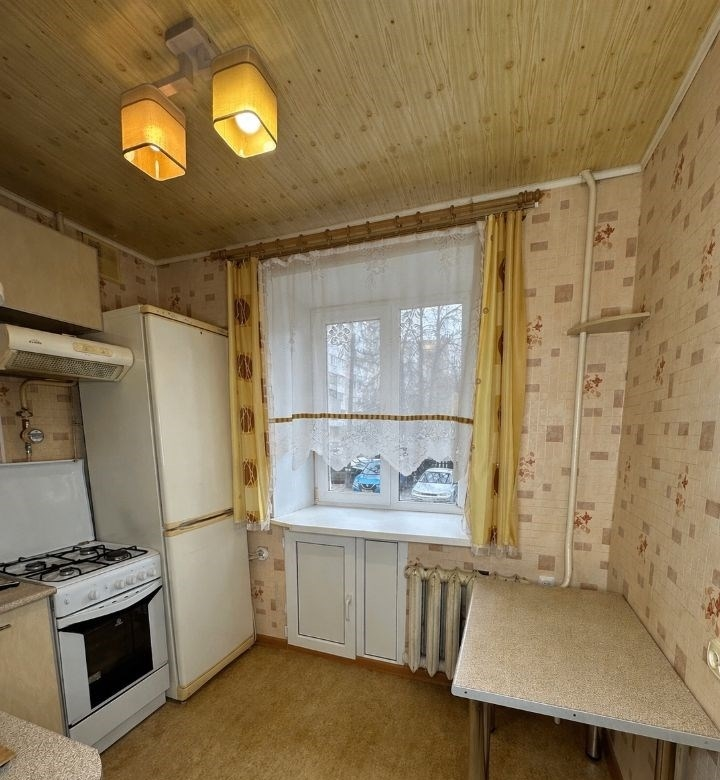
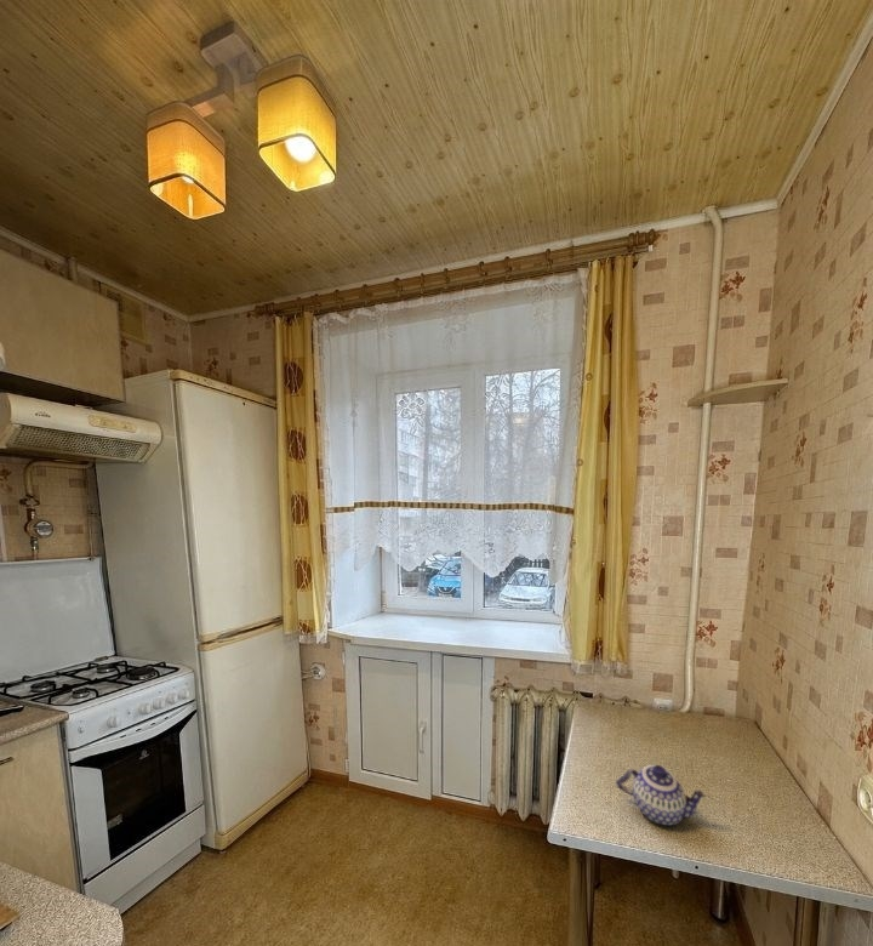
+ teapot (660, 790)
